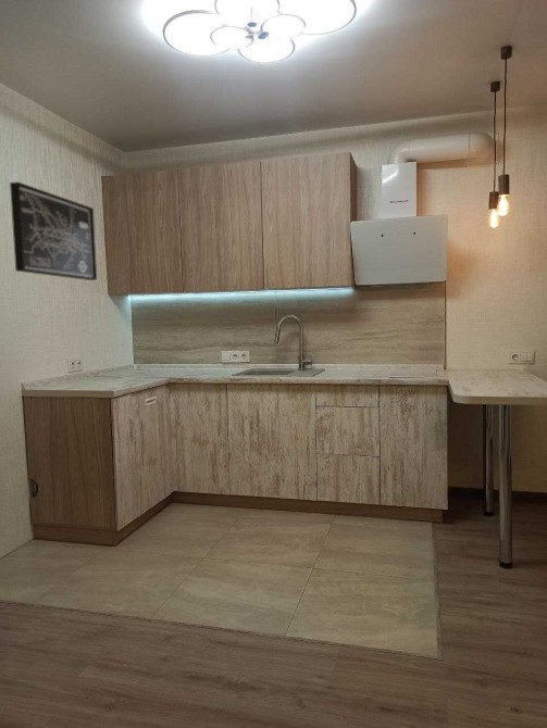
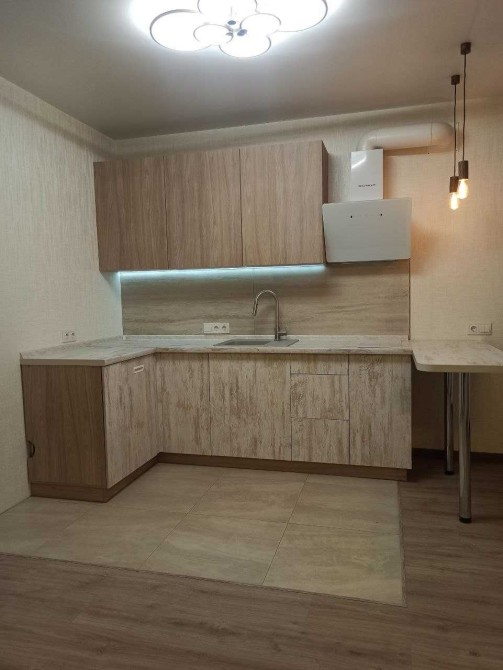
- wall art (58, 236)
